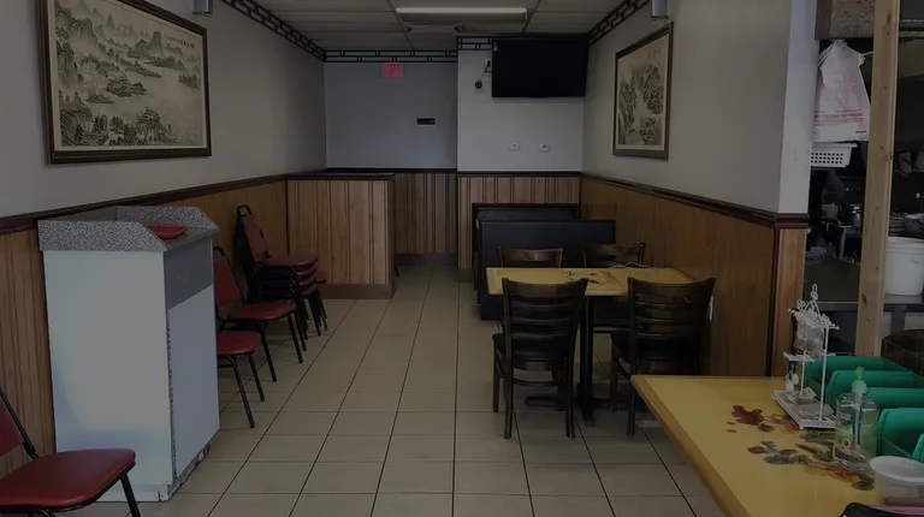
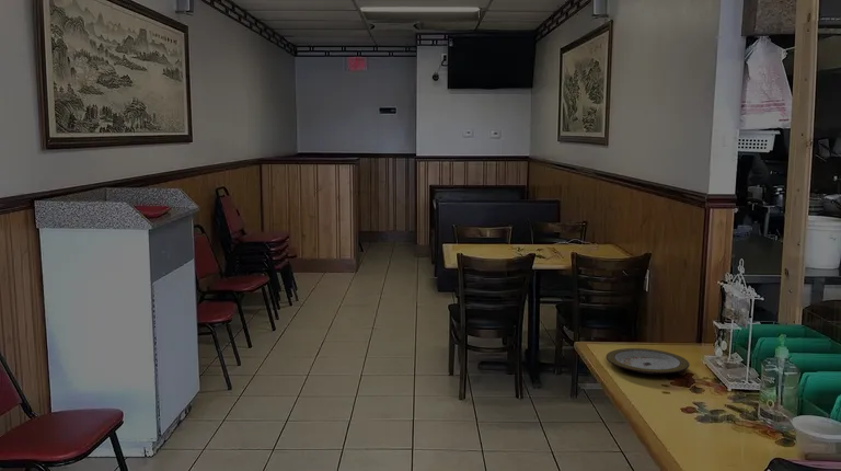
+ plate (646, 363)
